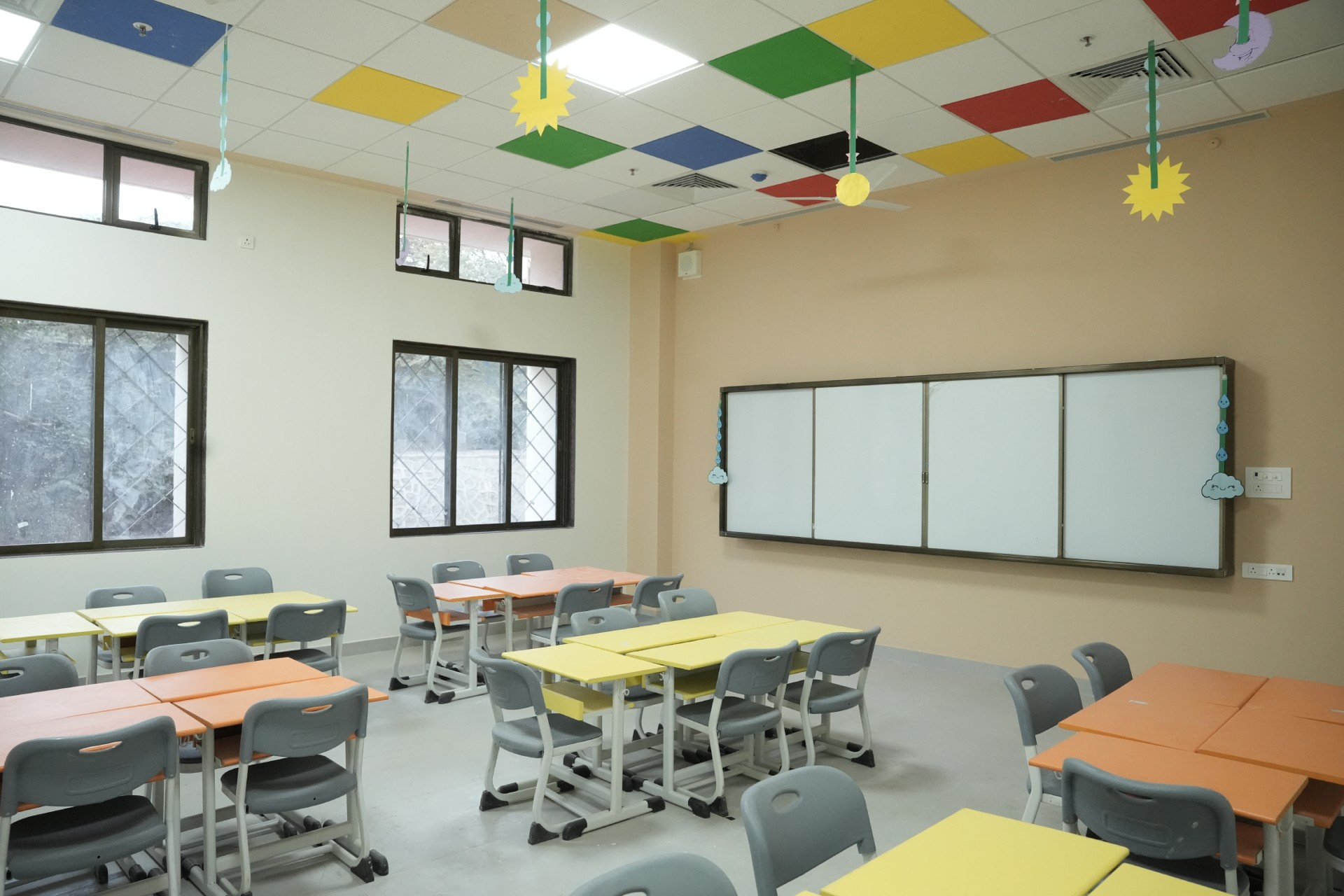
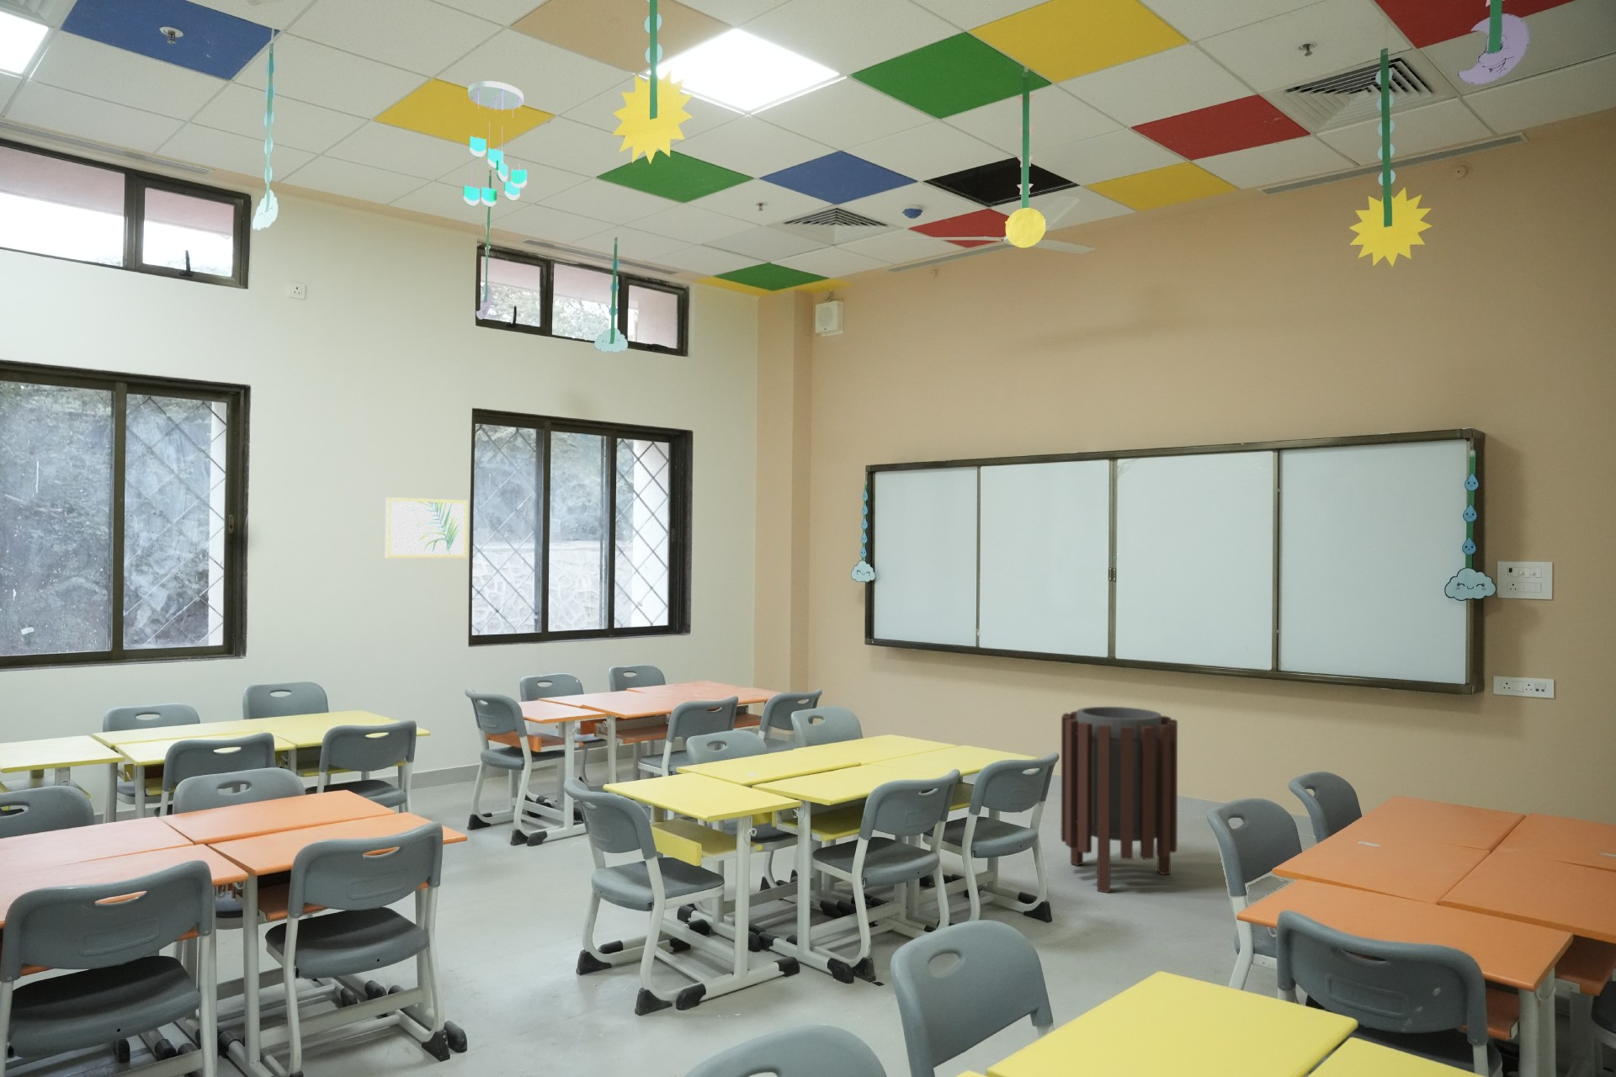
+ ceiling mobile (495, 150)
+ wall art (427, 529)
+ trash can (1118, 795)
